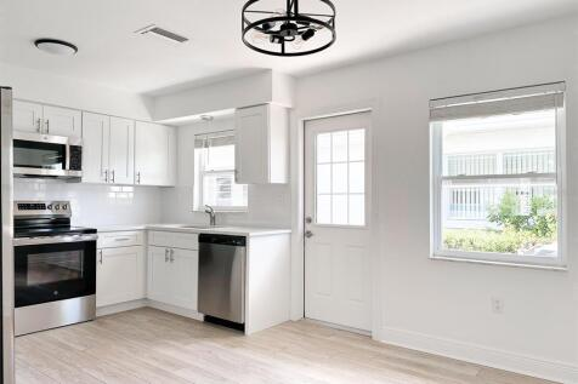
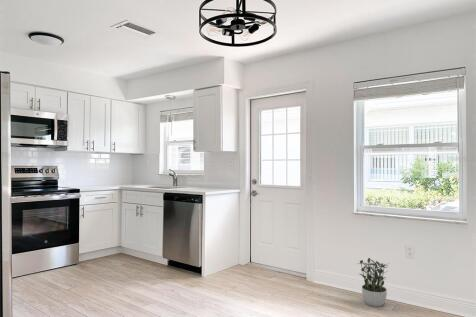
+ potted plant (372, 279)
